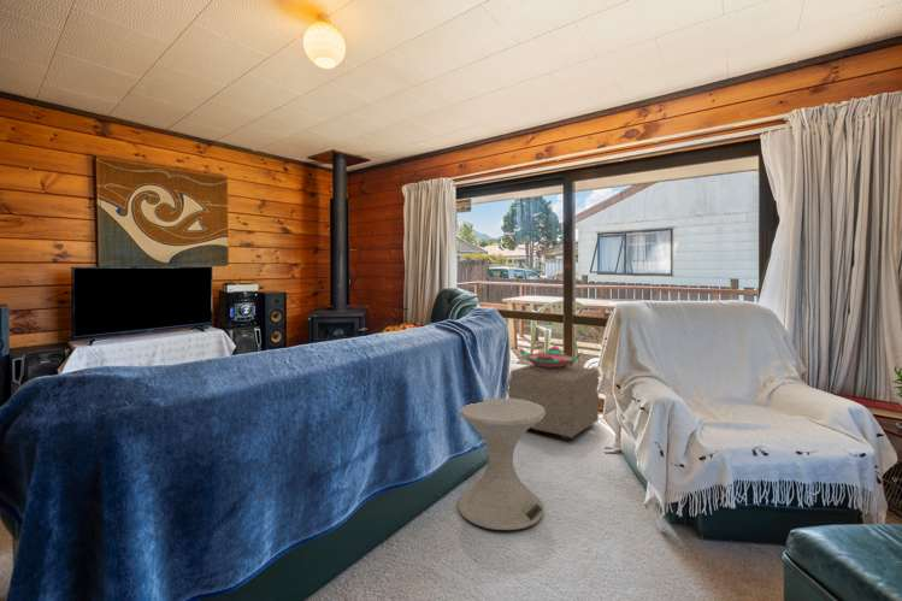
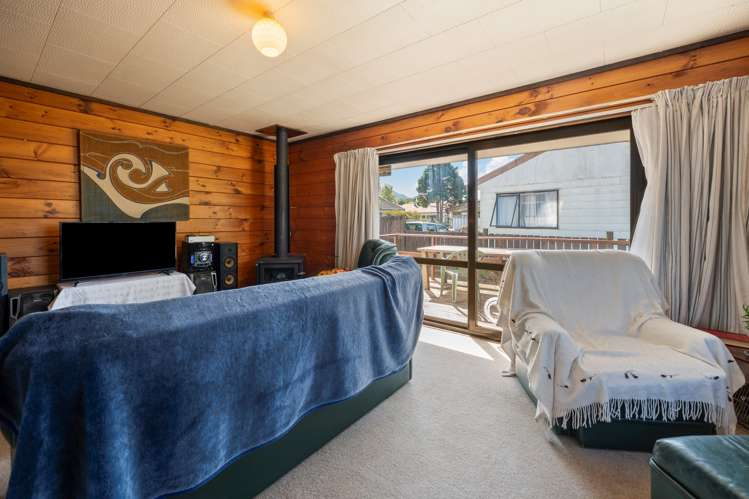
- ottoman (553, 396)
- side table (500, 456)
- decorative bowl (549, 358)
